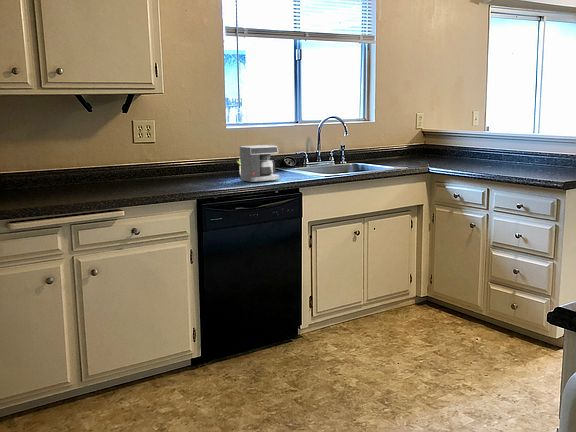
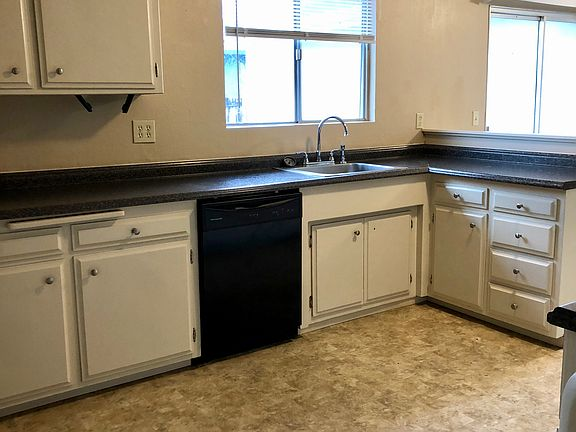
- coffee maker (249, 161)
